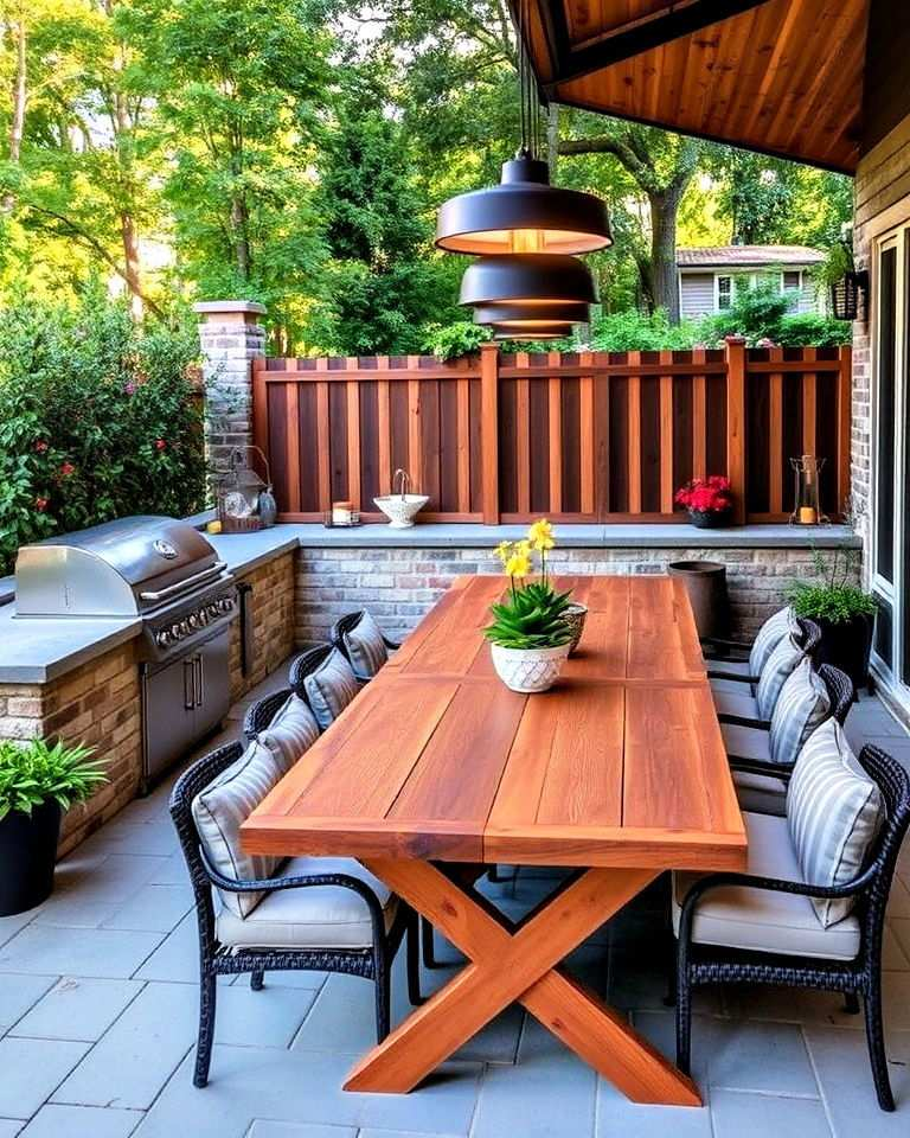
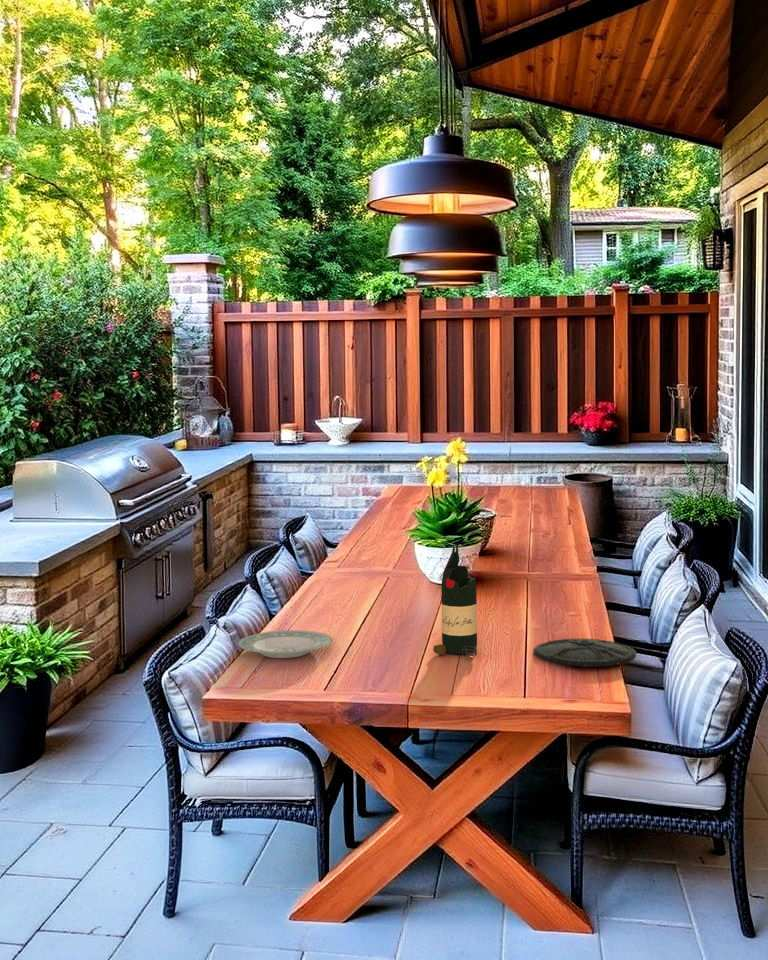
+ plate (285, 646)
+ wine bottle (457, 599)
+ plate (584, 646)
